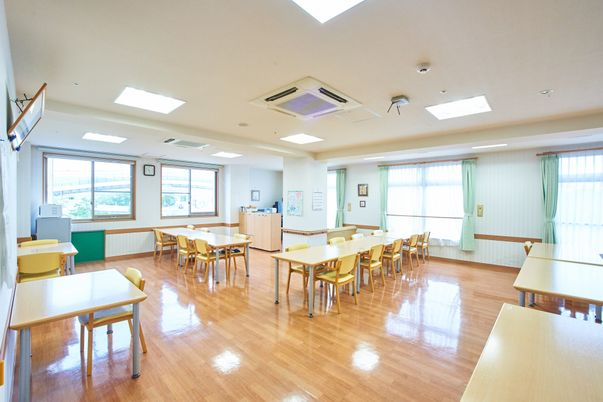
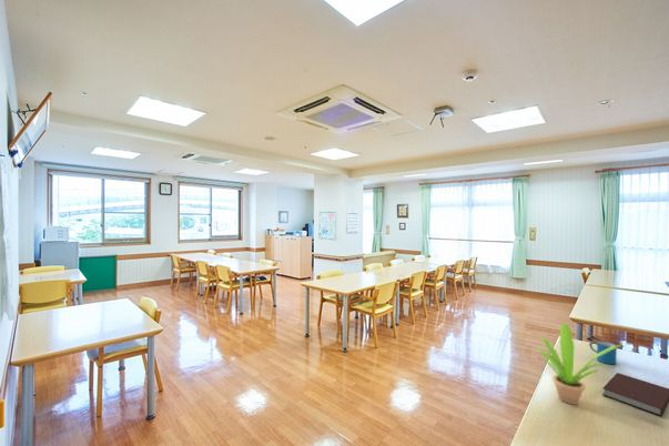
+ potted plant (569, 367)
+ mug (601, 351)
+ notebook (637, 392)
